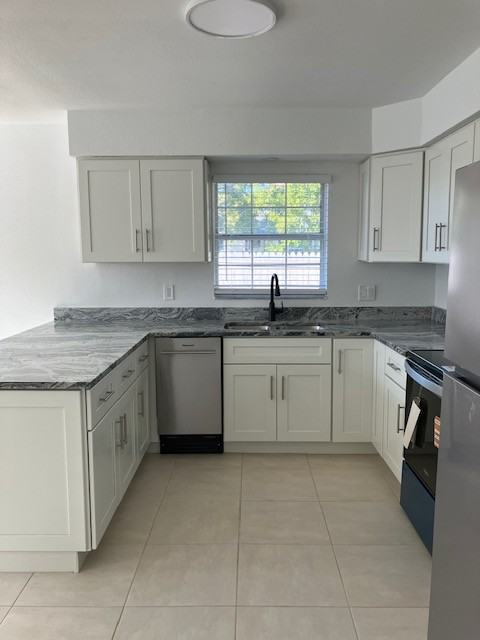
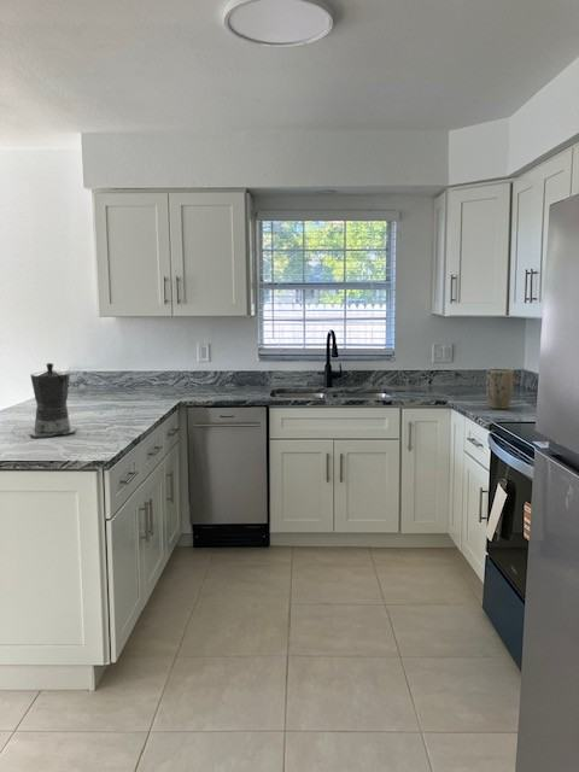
+ coffee maker (52, 398)
+ plant pot (499, 388)
